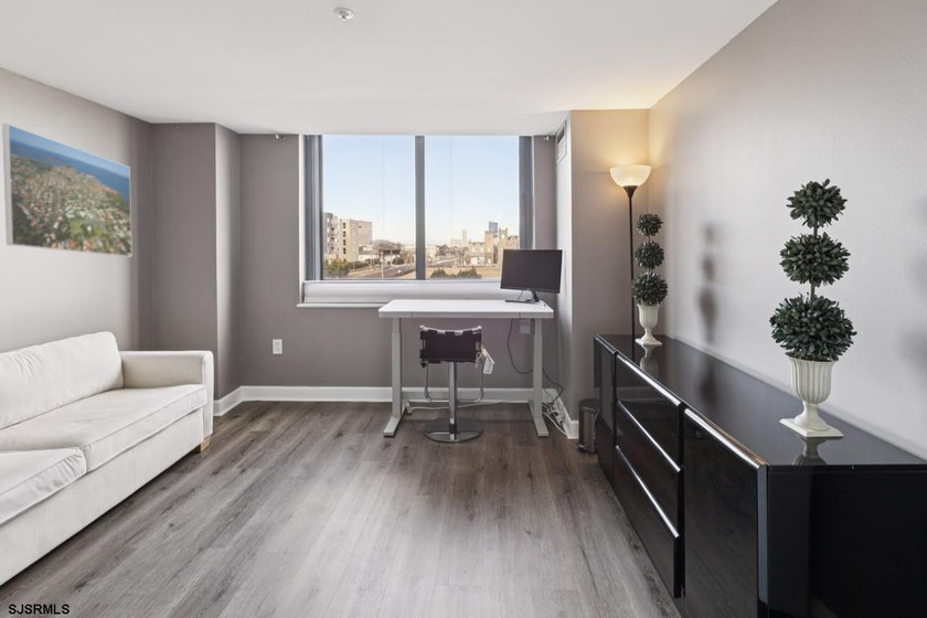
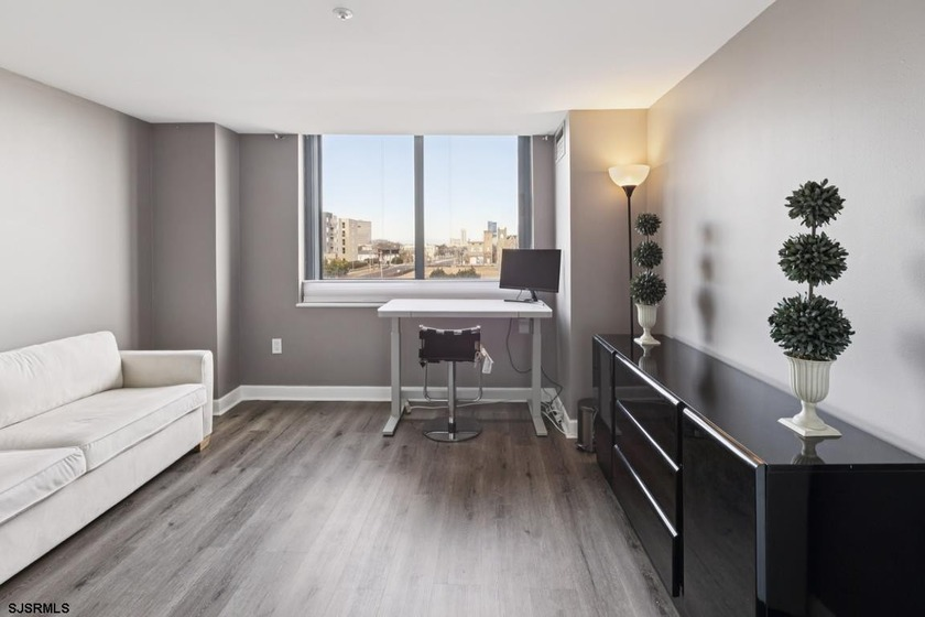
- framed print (76, 200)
